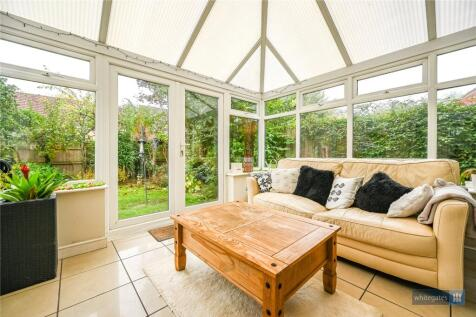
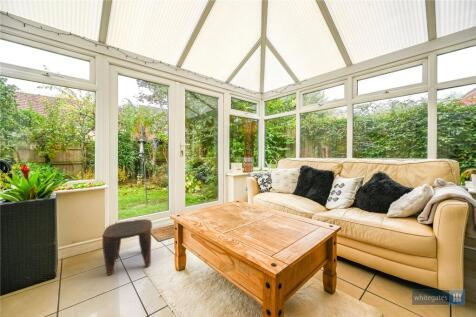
+ stool (129, 237)
